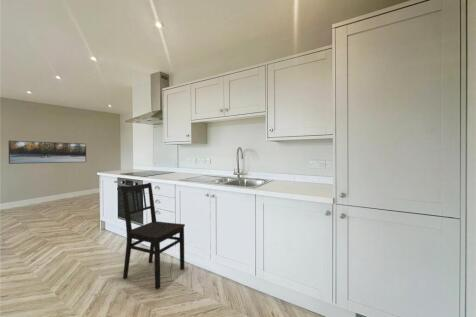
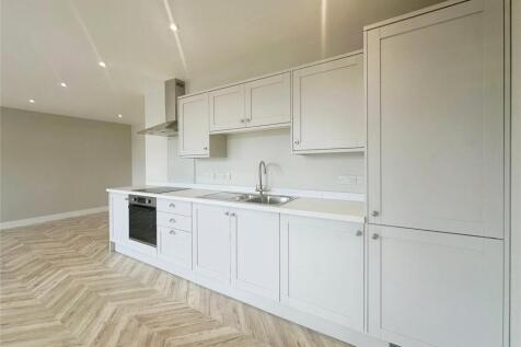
- dining chair (154, 229)
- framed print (51, 152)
